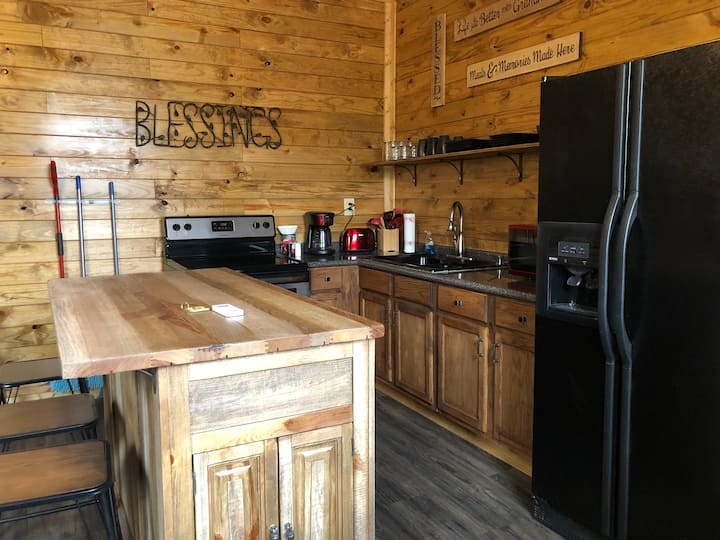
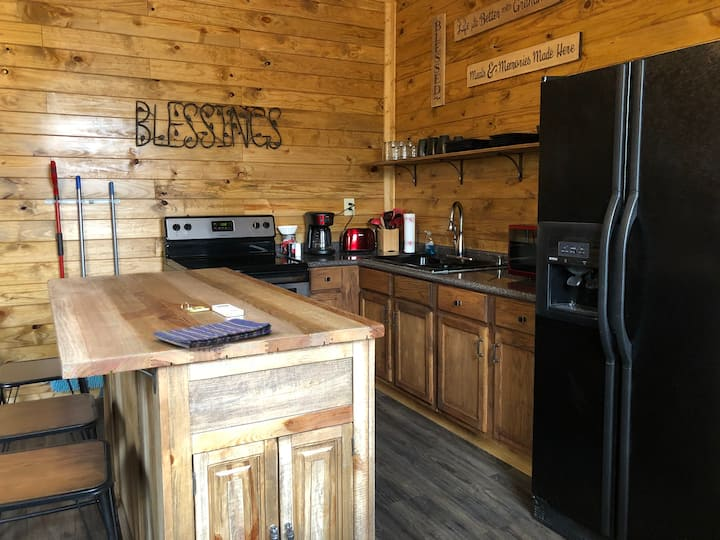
+ dish towel (214, 330)
